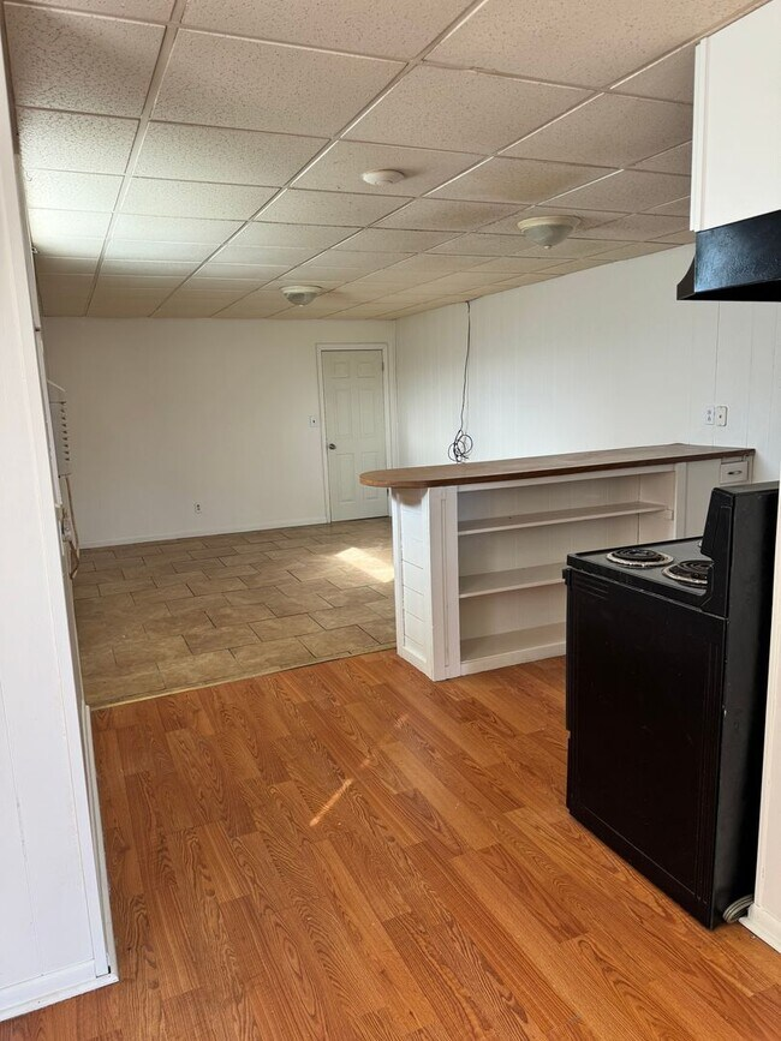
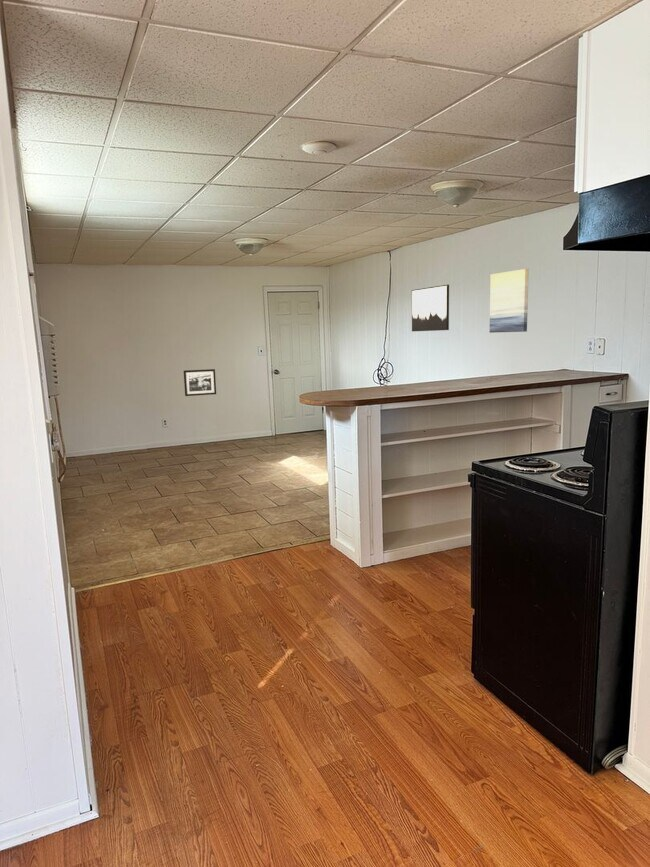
+ wall art (429, 309)
+ wall art (508, 302)
+ picture frame (200, 382)
